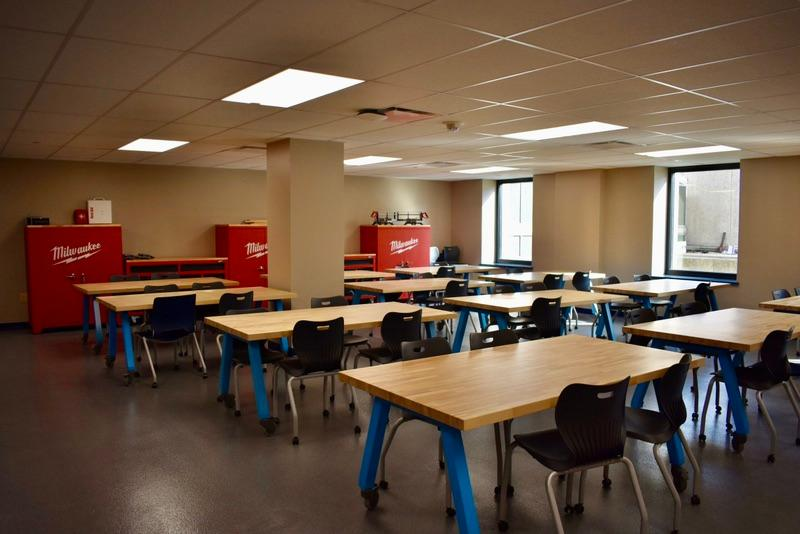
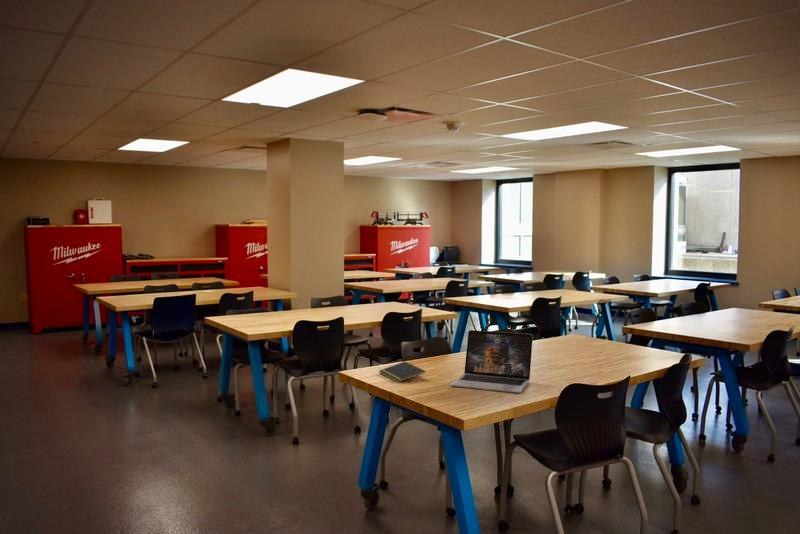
+ notepad (401, 371)
+ laptop (492, 359)
